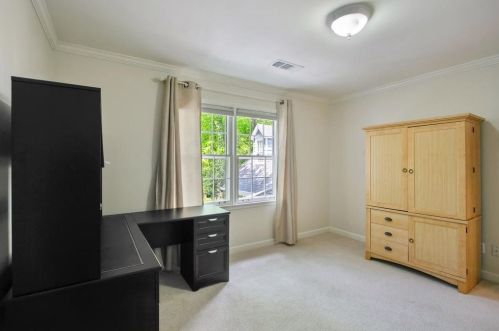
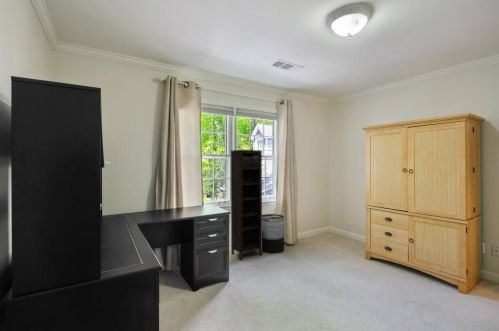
+ trash can (271, 232)
+ bookcase (246, 202)
